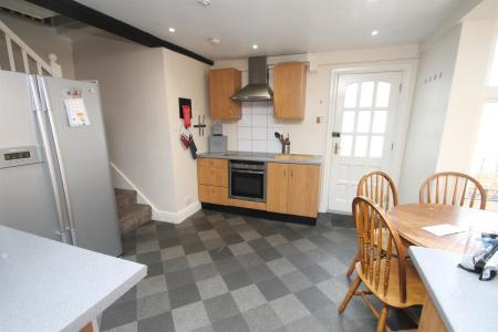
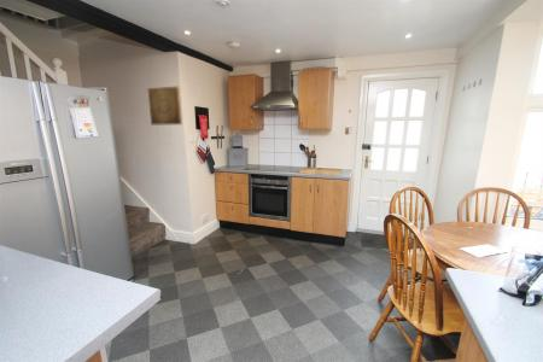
+ wall art (164, 106)
